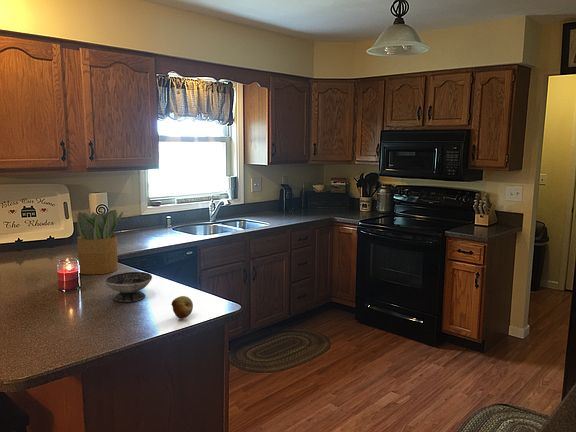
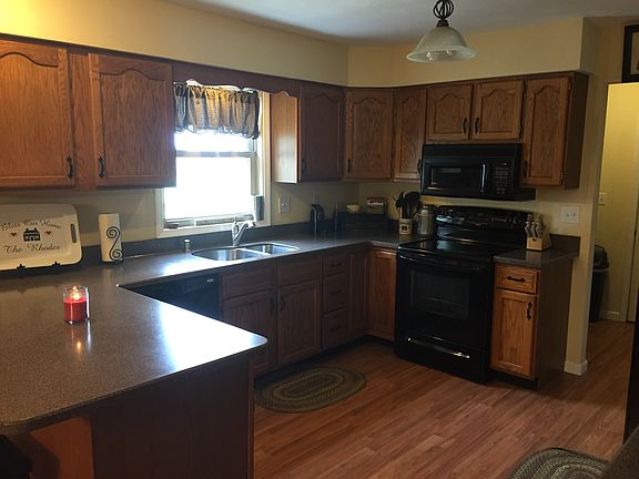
- bowl (129, 287)
- potted plant (100, 240)
- fruit (182, 307)
